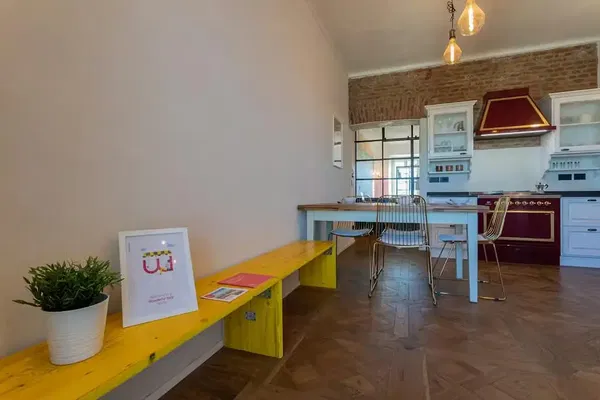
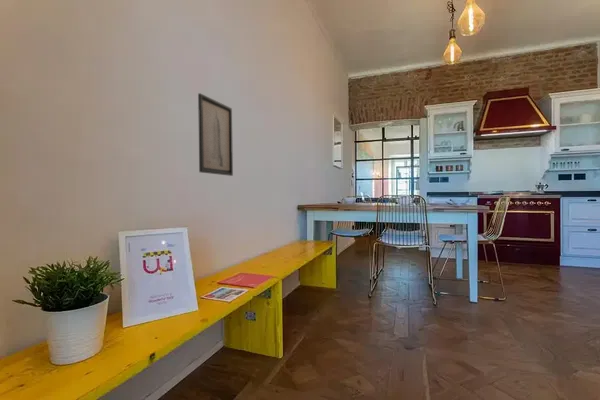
+ wall art (216, 137)
